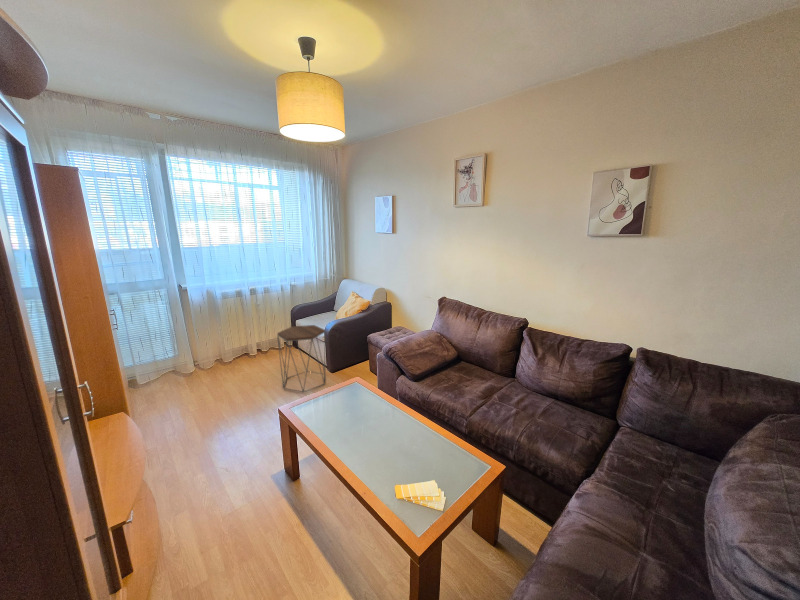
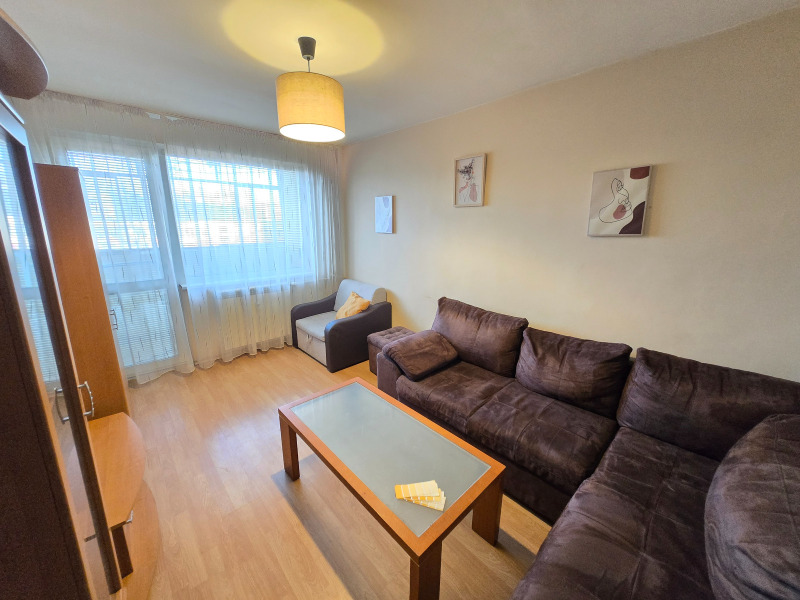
- side table (302, 357)
